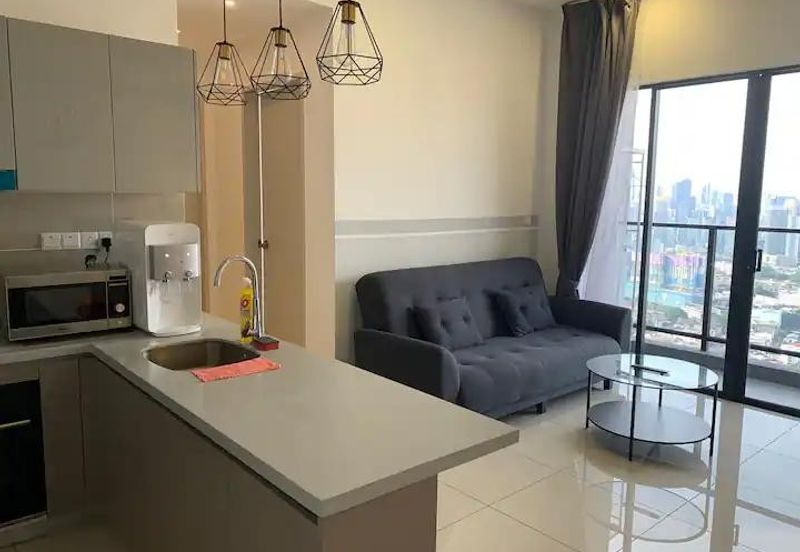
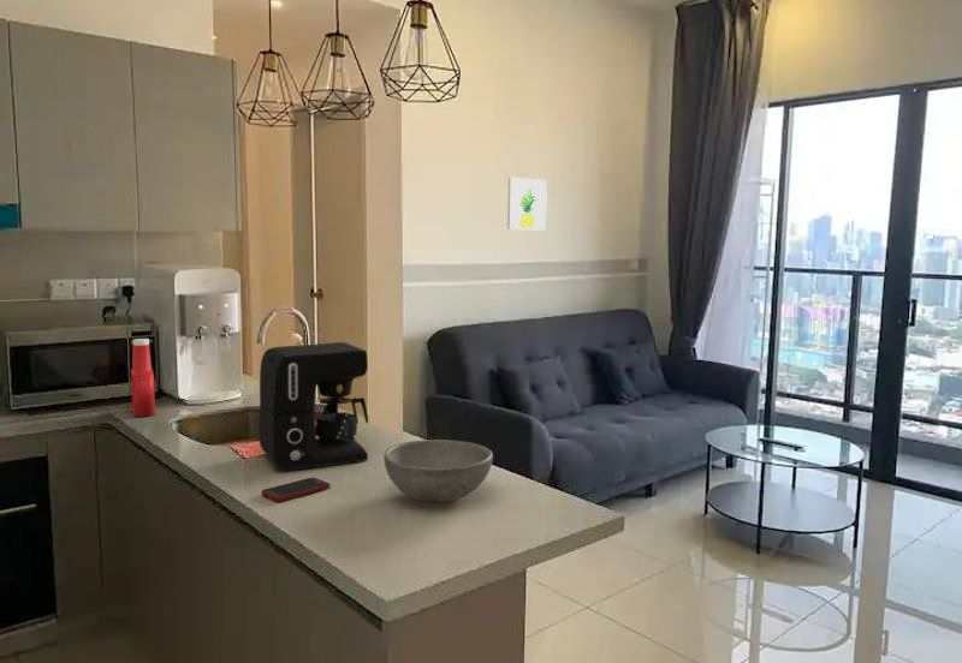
+ bowl (438, 473)
+ coffee maker (320, 401)
+ wall art (527, 204)
+ cell phone (296, 489)
+ soap bottle (142, 376)
